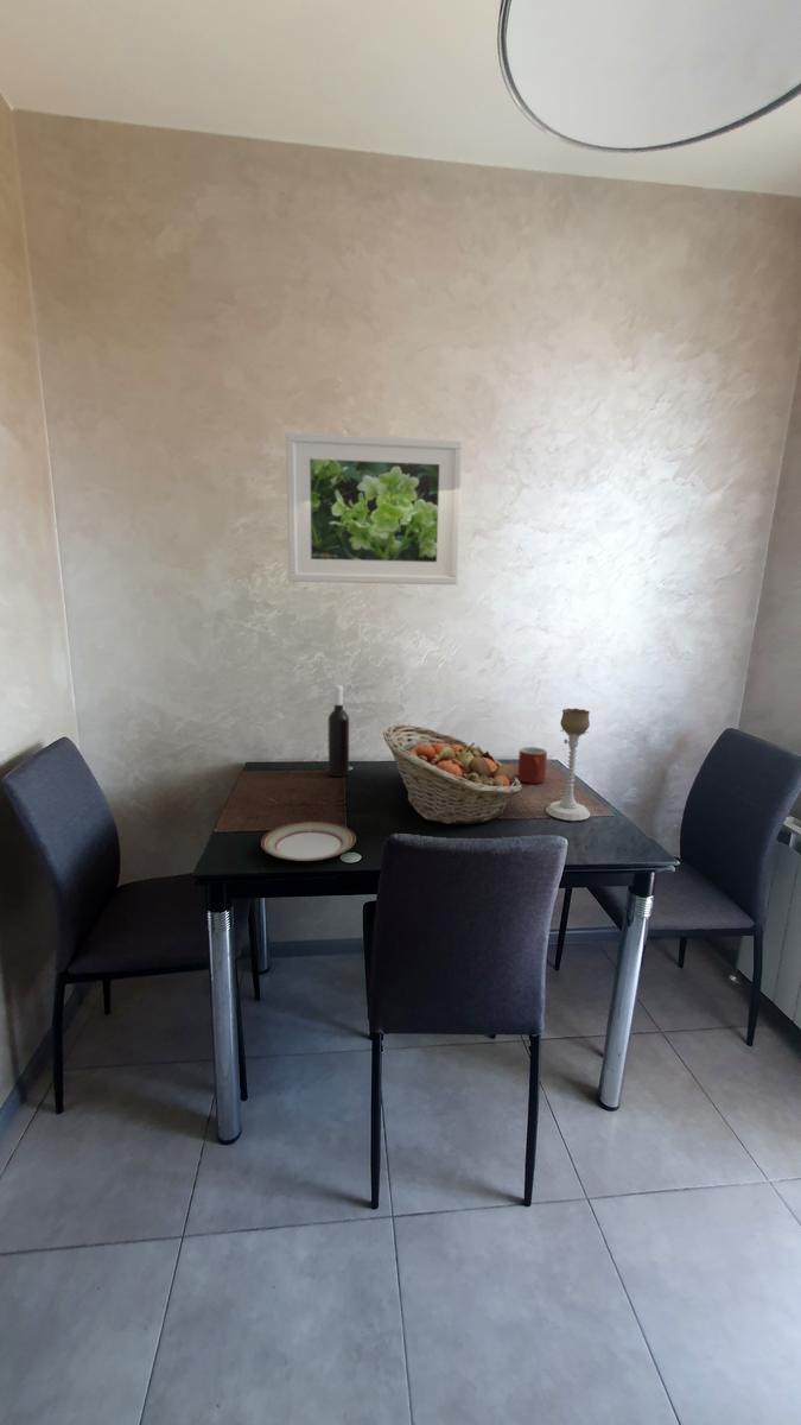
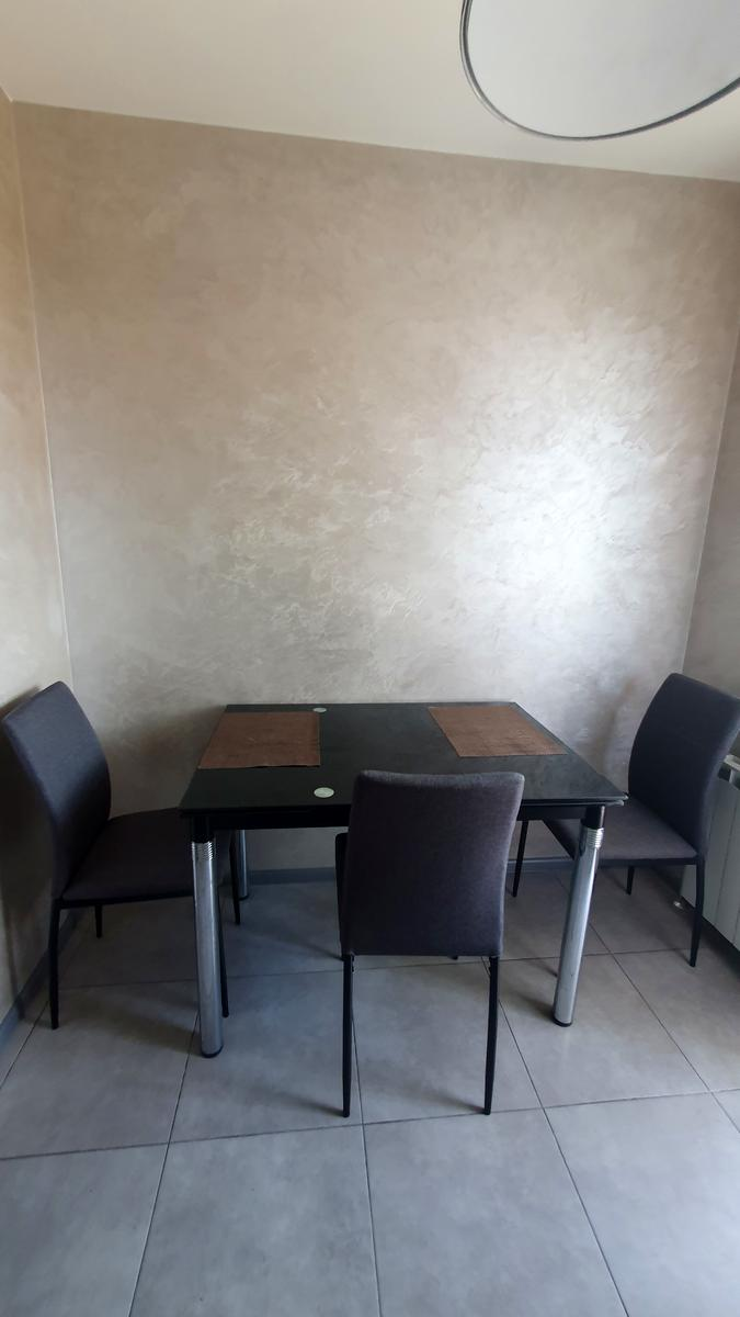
- fruit basket (450, 768)
- candle holder (571, 762)
- wine bottle (338, 730)
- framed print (375, 512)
- plate (309, 843)
- mug (534, 766)
